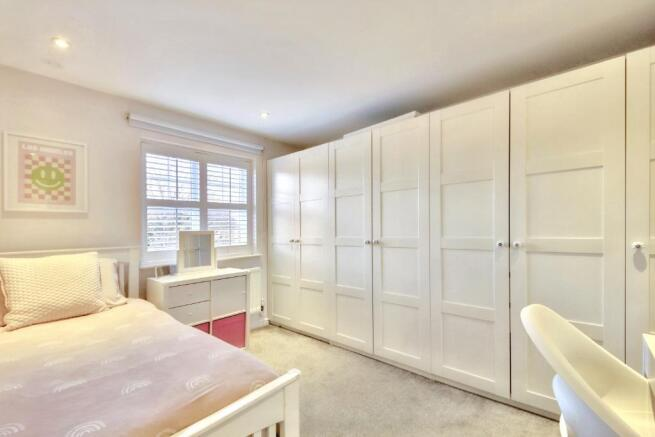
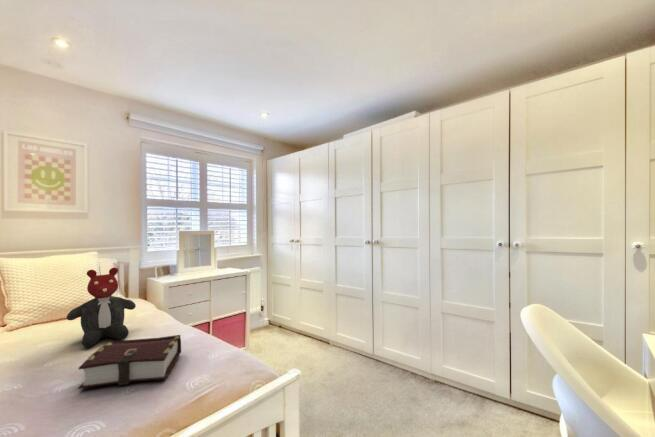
+ book (136, 357)
+ teddy bear (104, 303)
